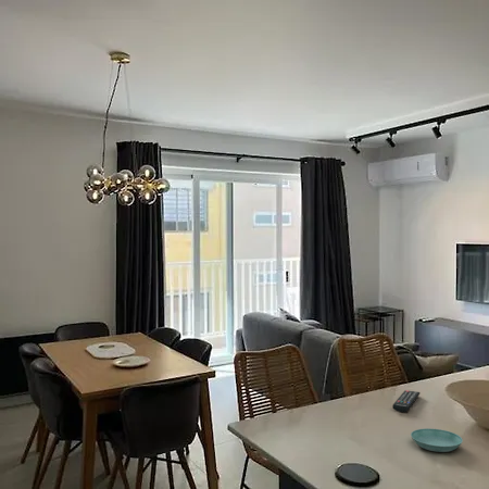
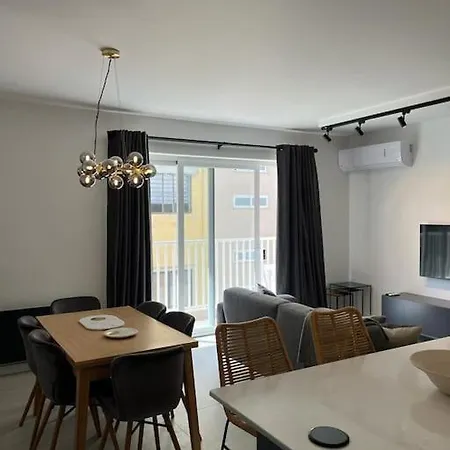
- remote control (406, 400)
- saucer (436, 440)
